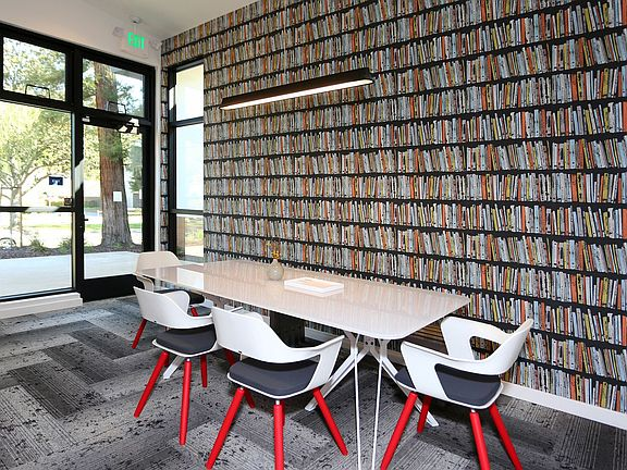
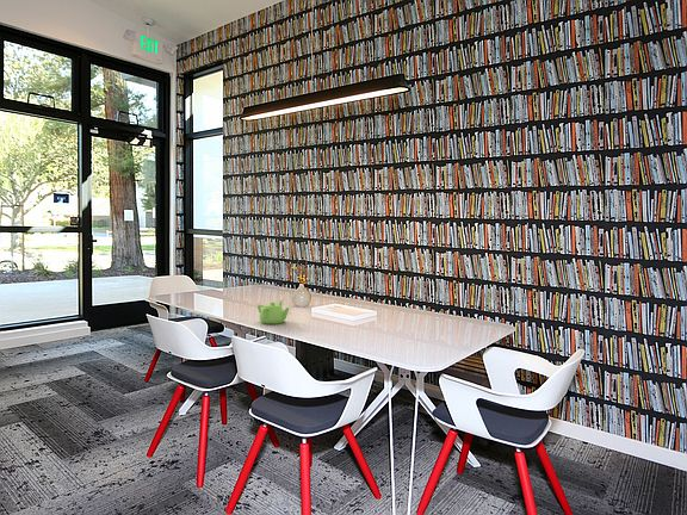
+ teapot (273, 311)
